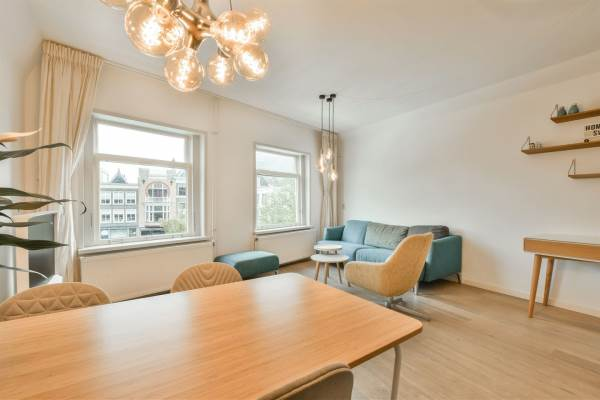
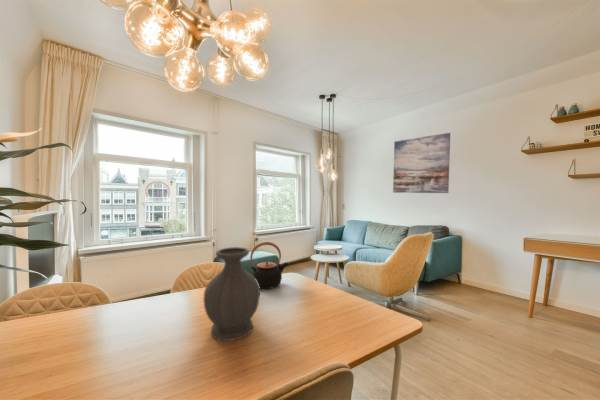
+ teapot (269, 263)
+ wall art (419, 165)
+ vase (232, 289)
